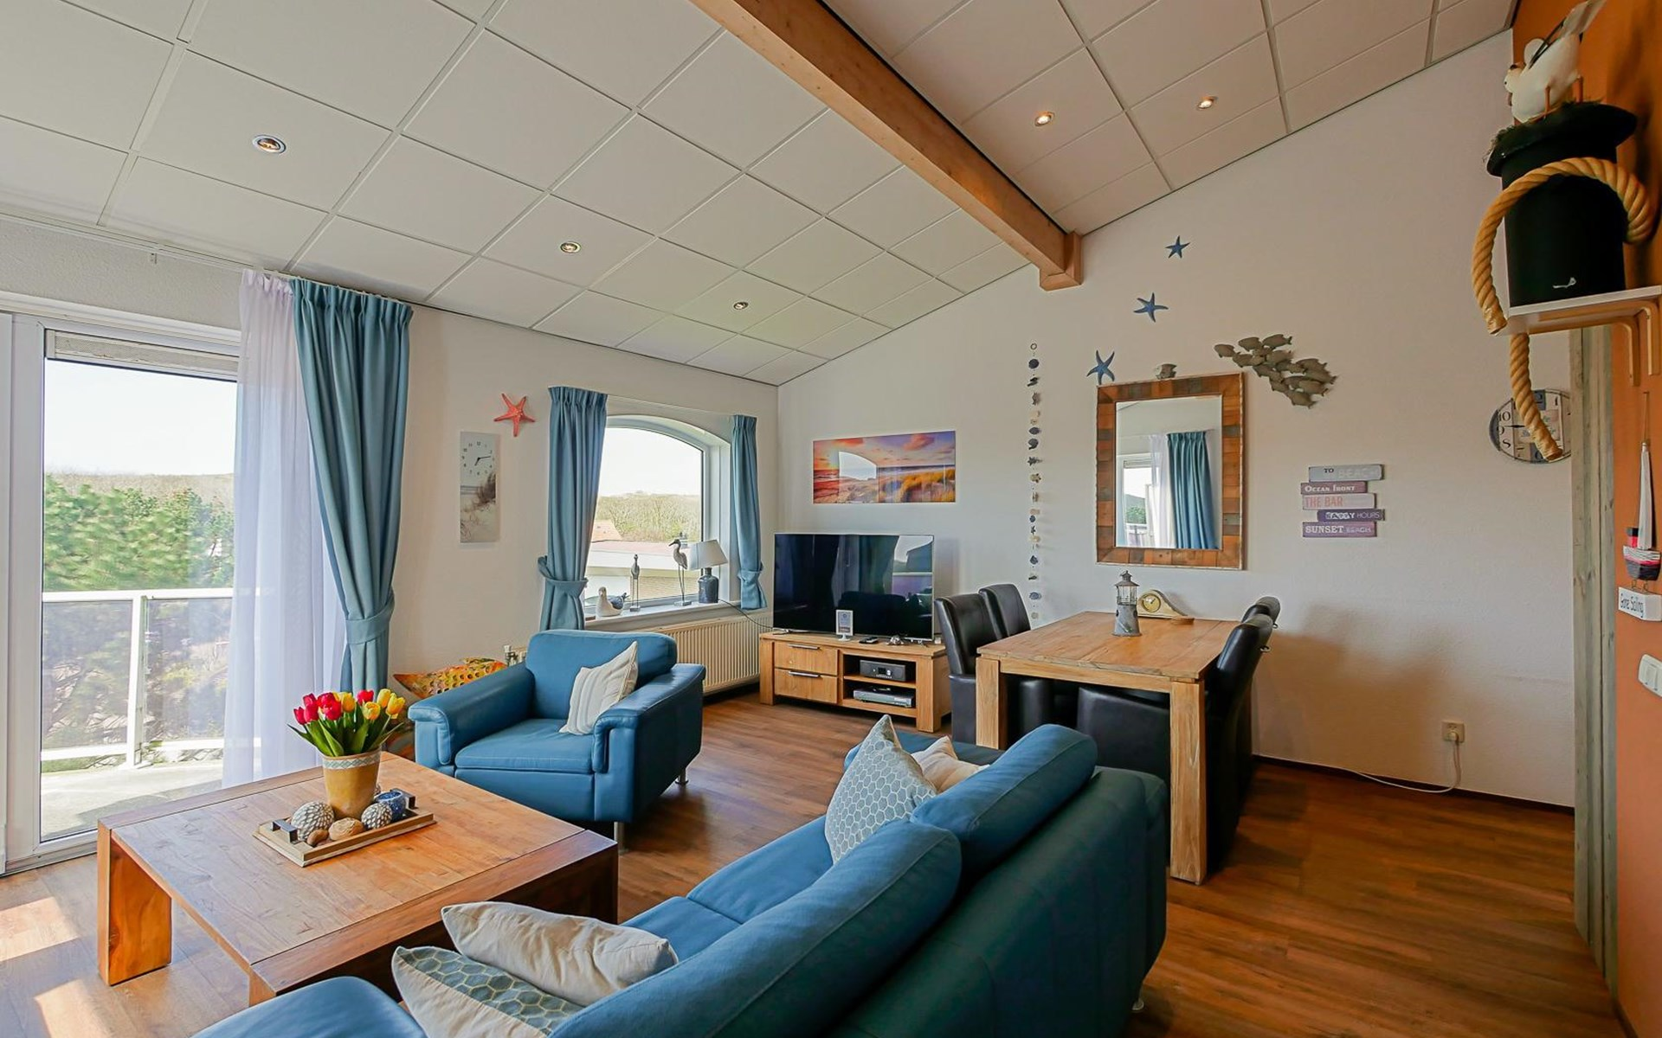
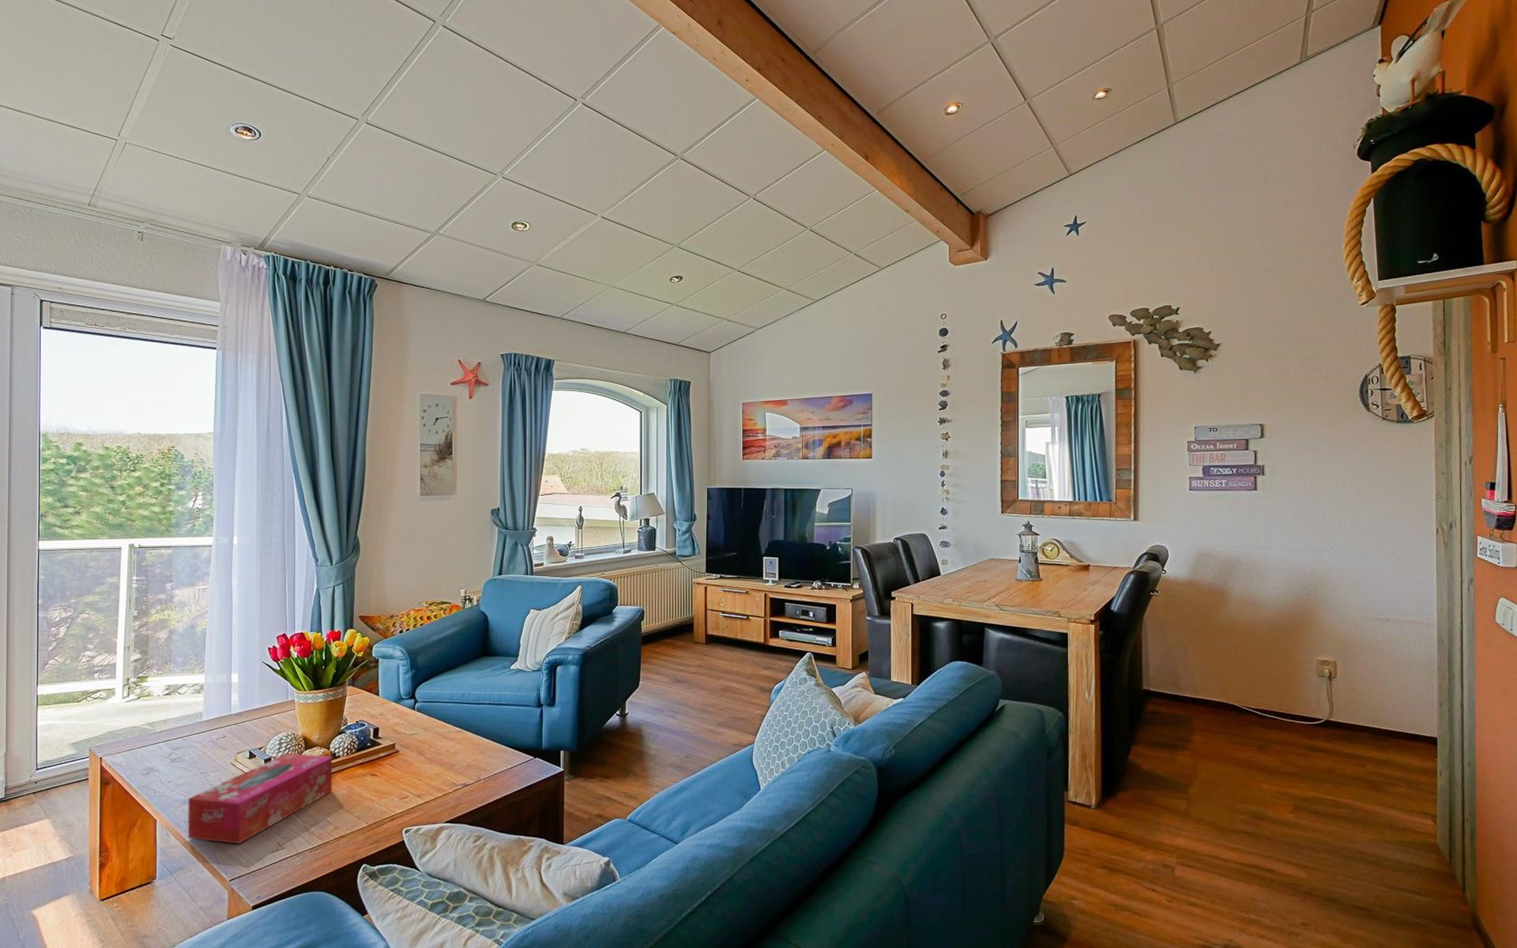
+ tissue box (264, 794)
